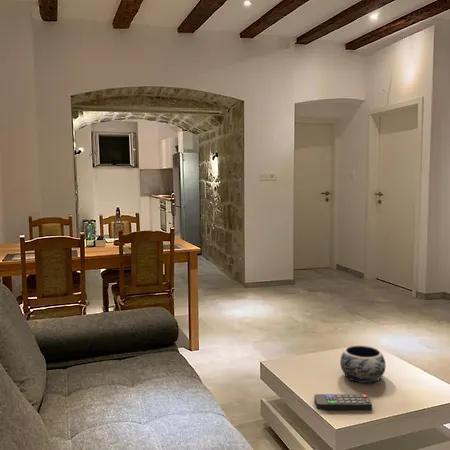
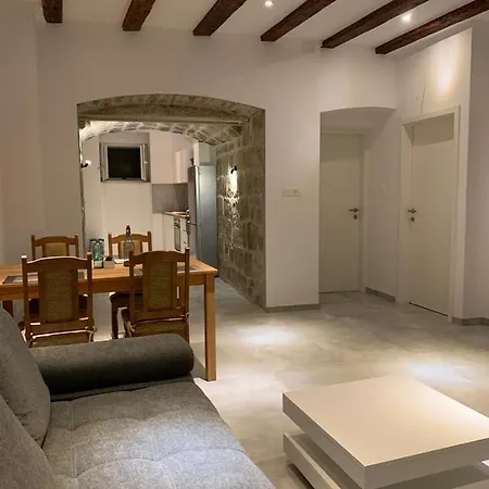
- remote control (342, 401)
- decorative bowl (362, 363)
